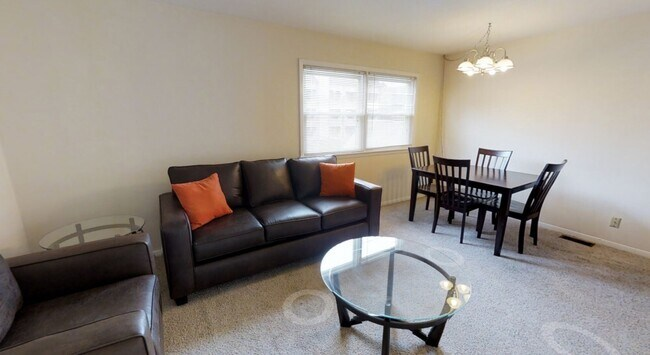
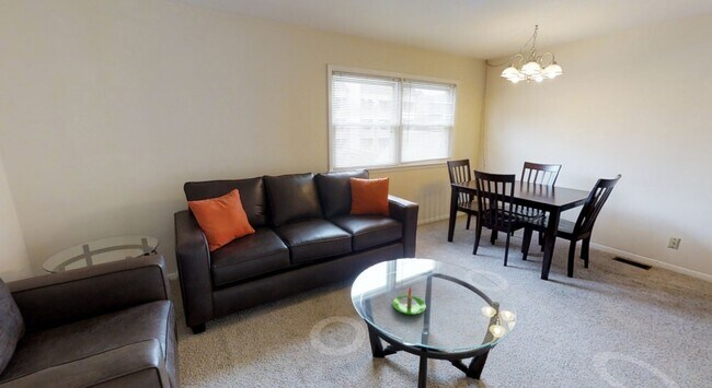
+ candle (409, 296)
